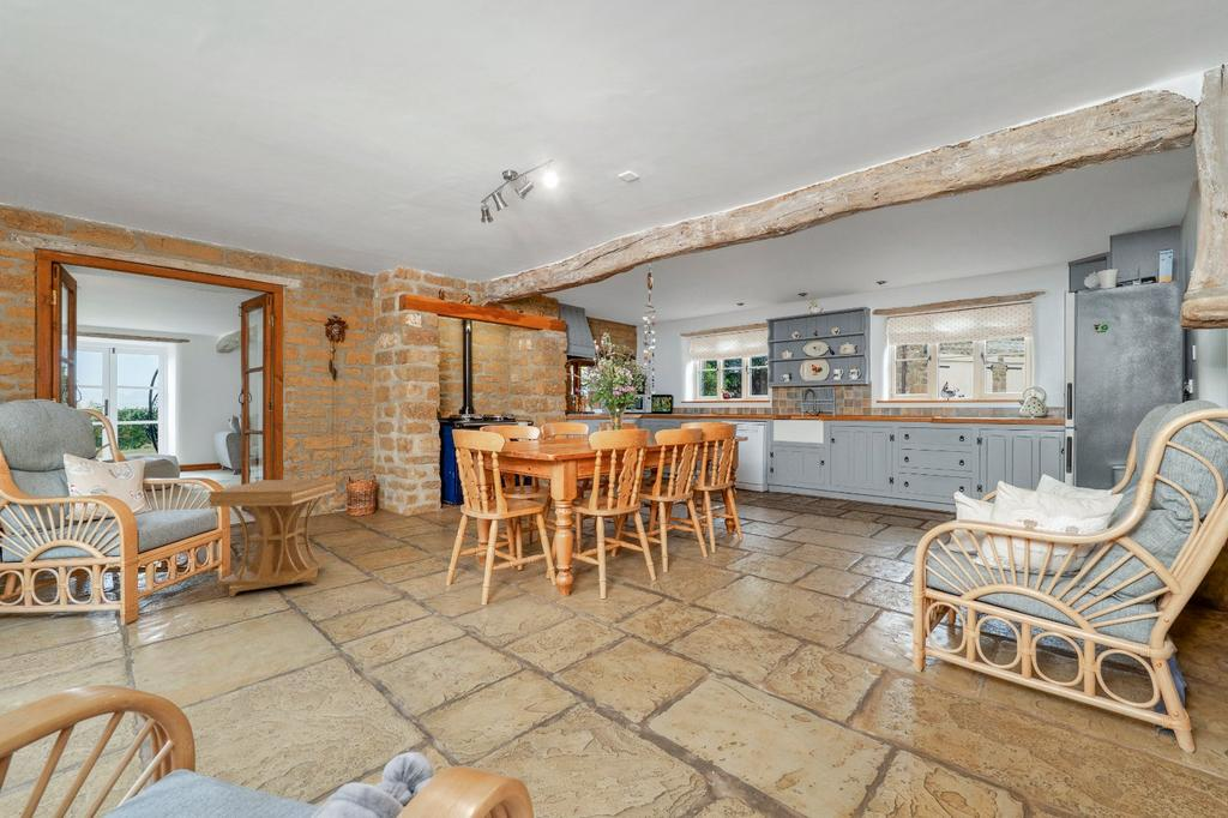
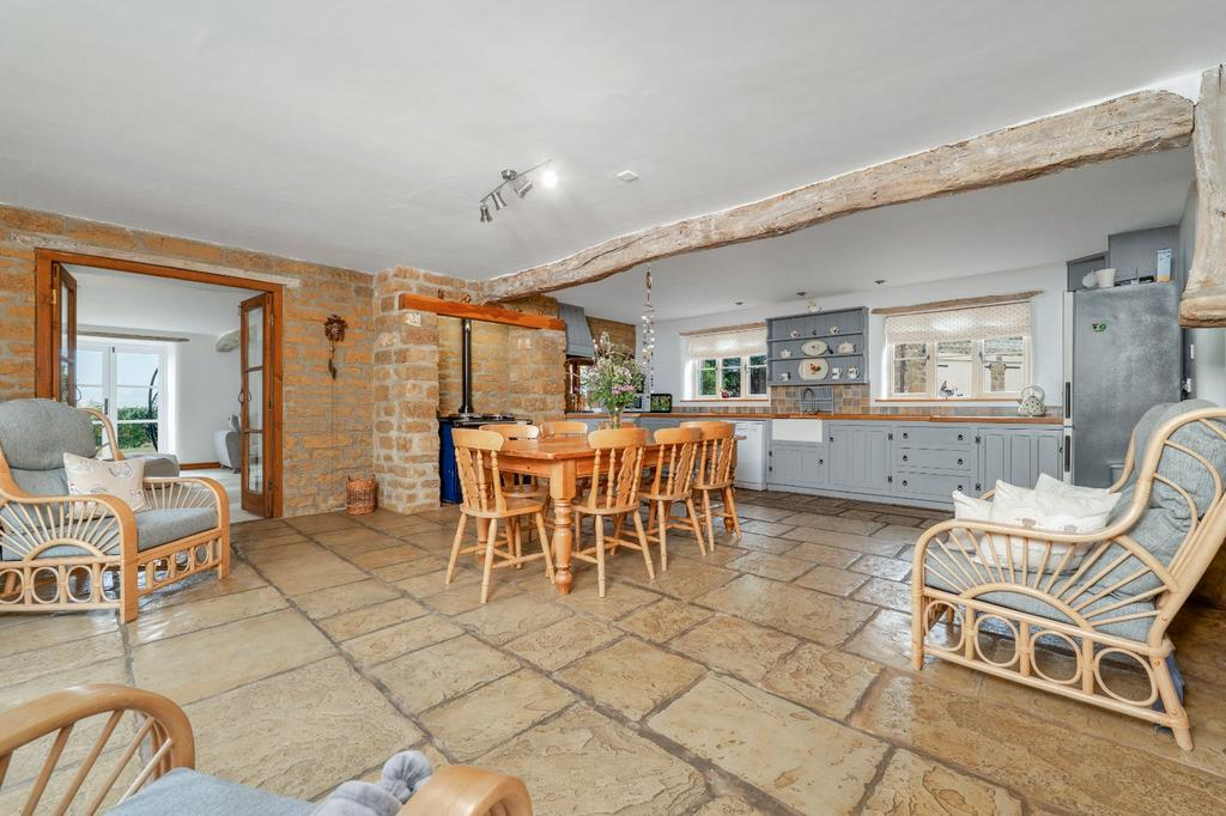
- side table (277, 531)
